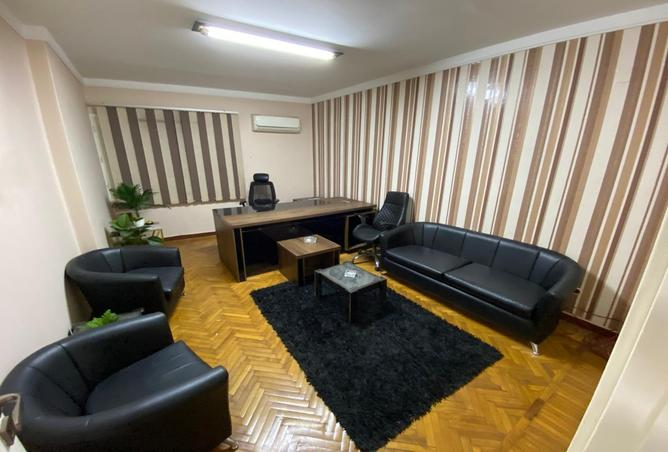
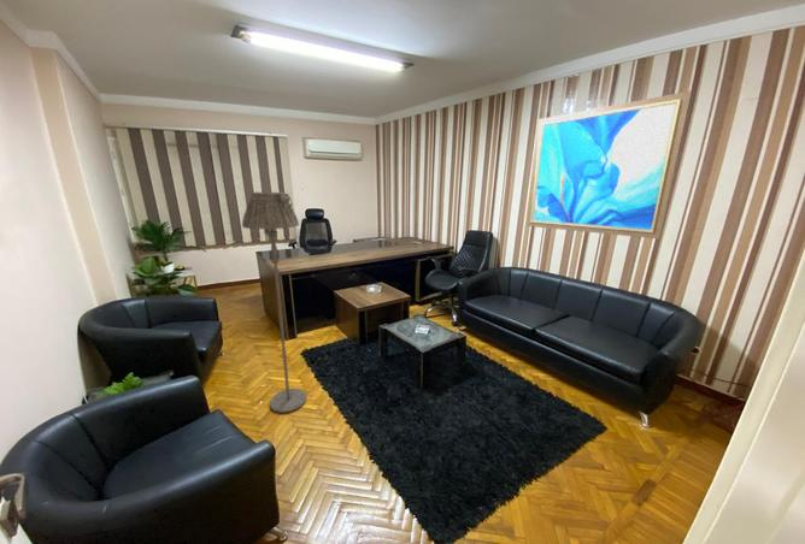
+ floor lamp (278, 306)
+ wall art (590, 172)
